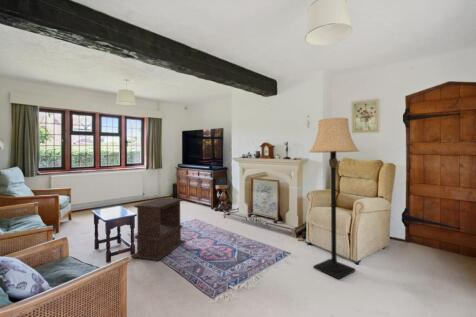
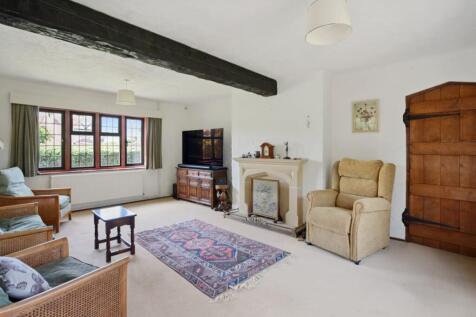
- lamp (333, 194)
- side table (160, 225)
